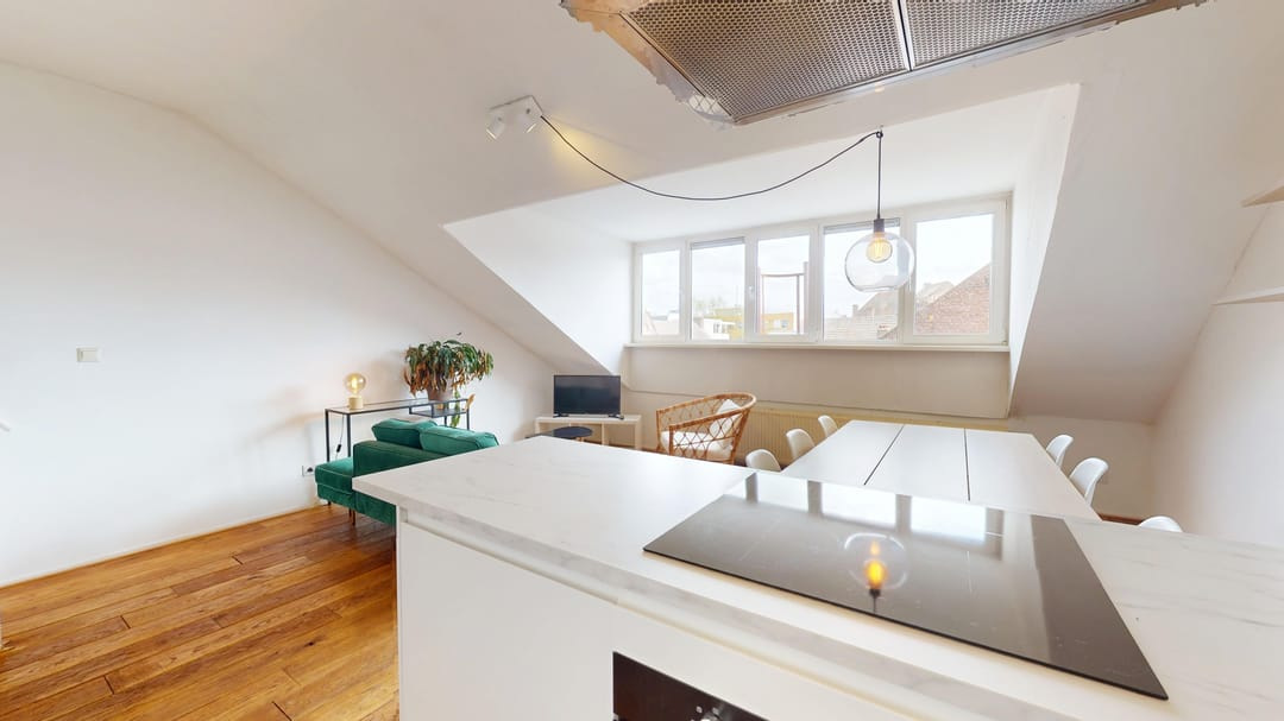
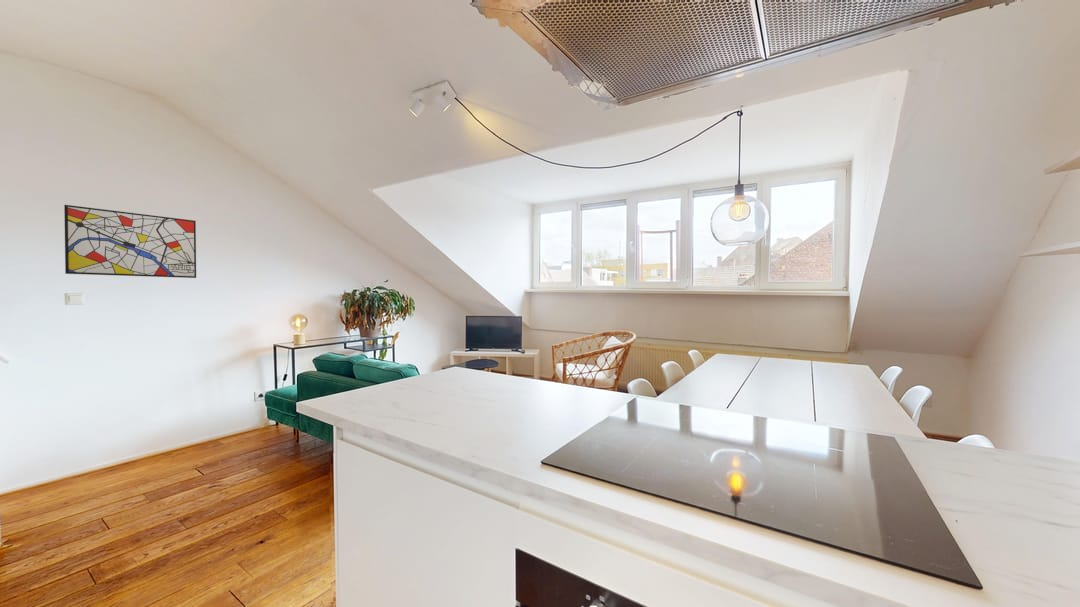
+ wall art (136, 244)
